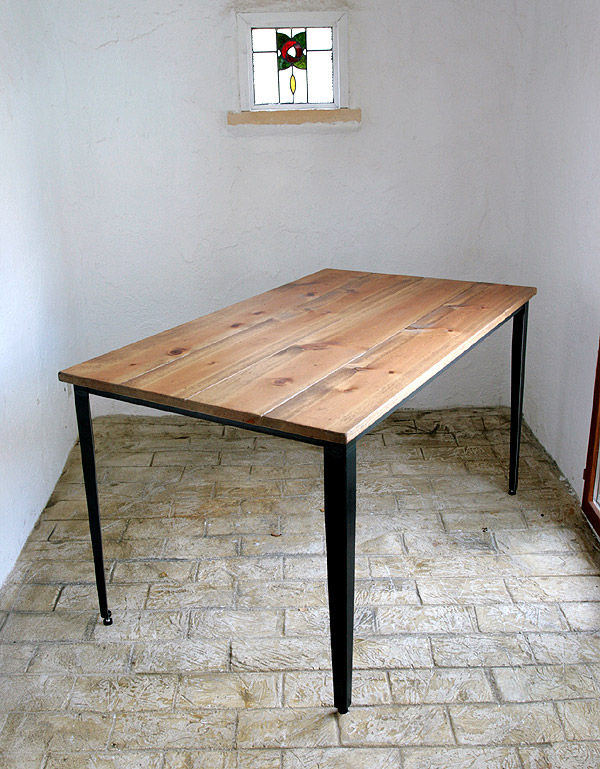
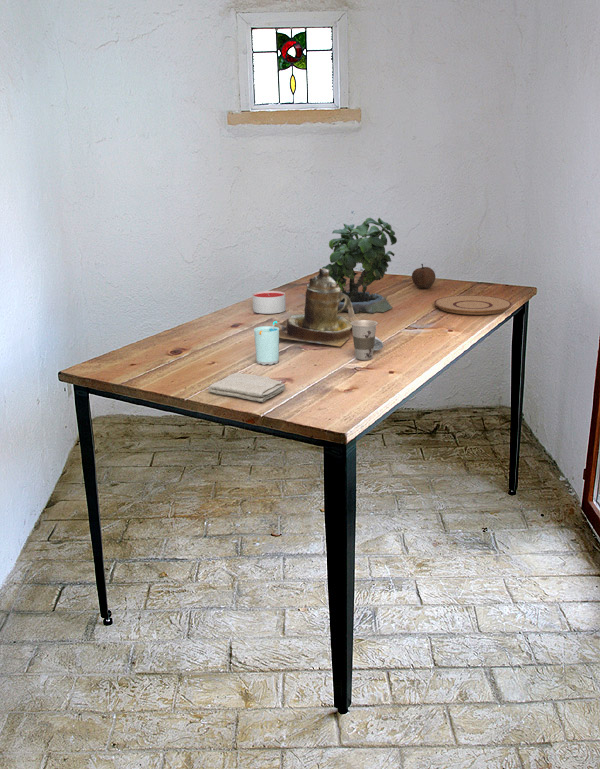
+ fruit (423, 275)
+ cup (266, 342)
+ cup (366, 338)
+ plate (472, 304)
+ washcloth (247, 386)
+ candle (269, 301)
+ teapot (314, 302)
+ potted plant (357, 260)
